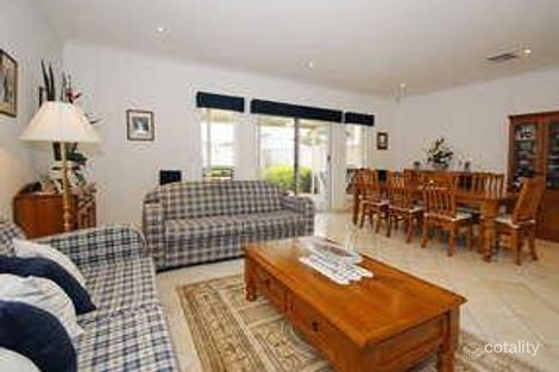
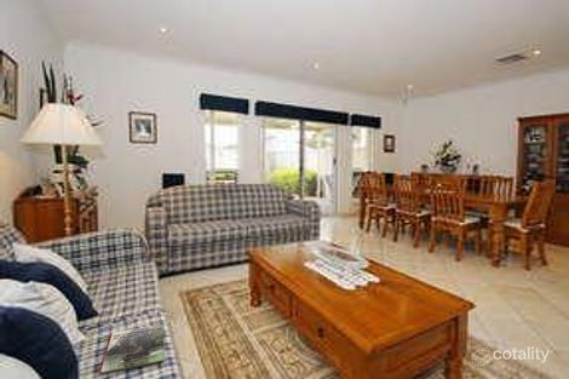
+ magazine (136, 345)
